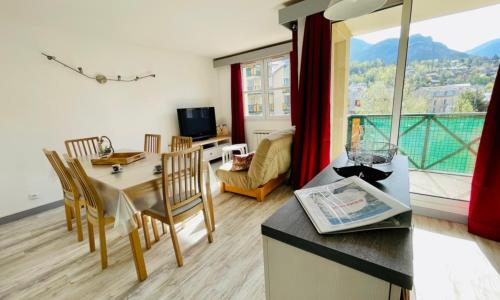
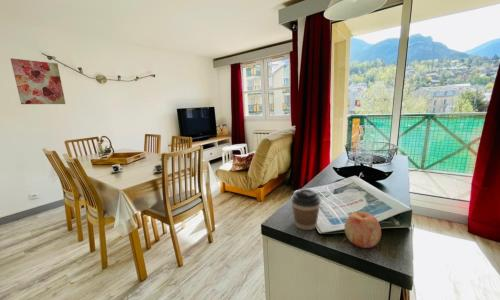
+ coffee cup (305, 207)
+ apple (362, 228)
+ wall art (40, 83)
